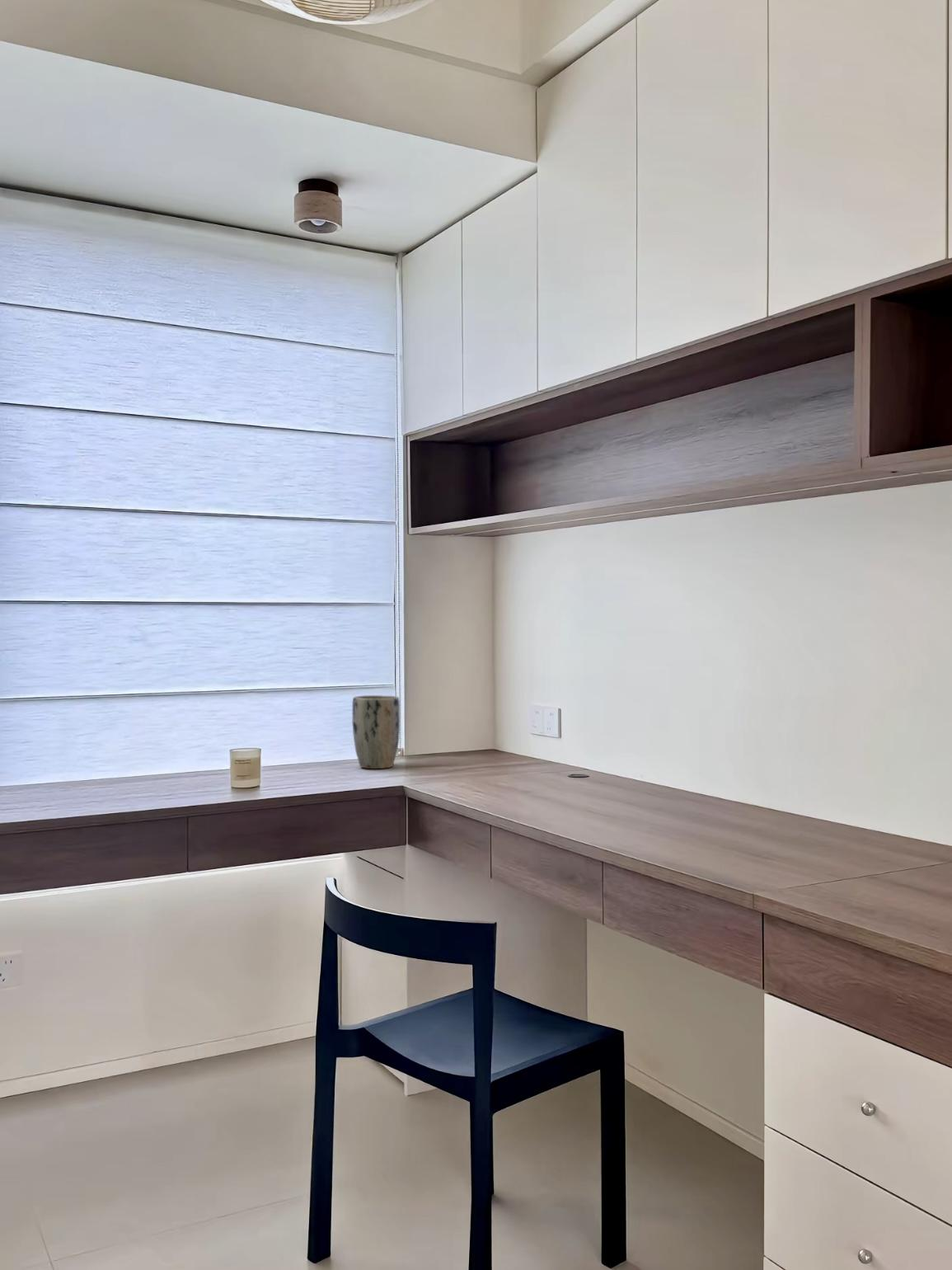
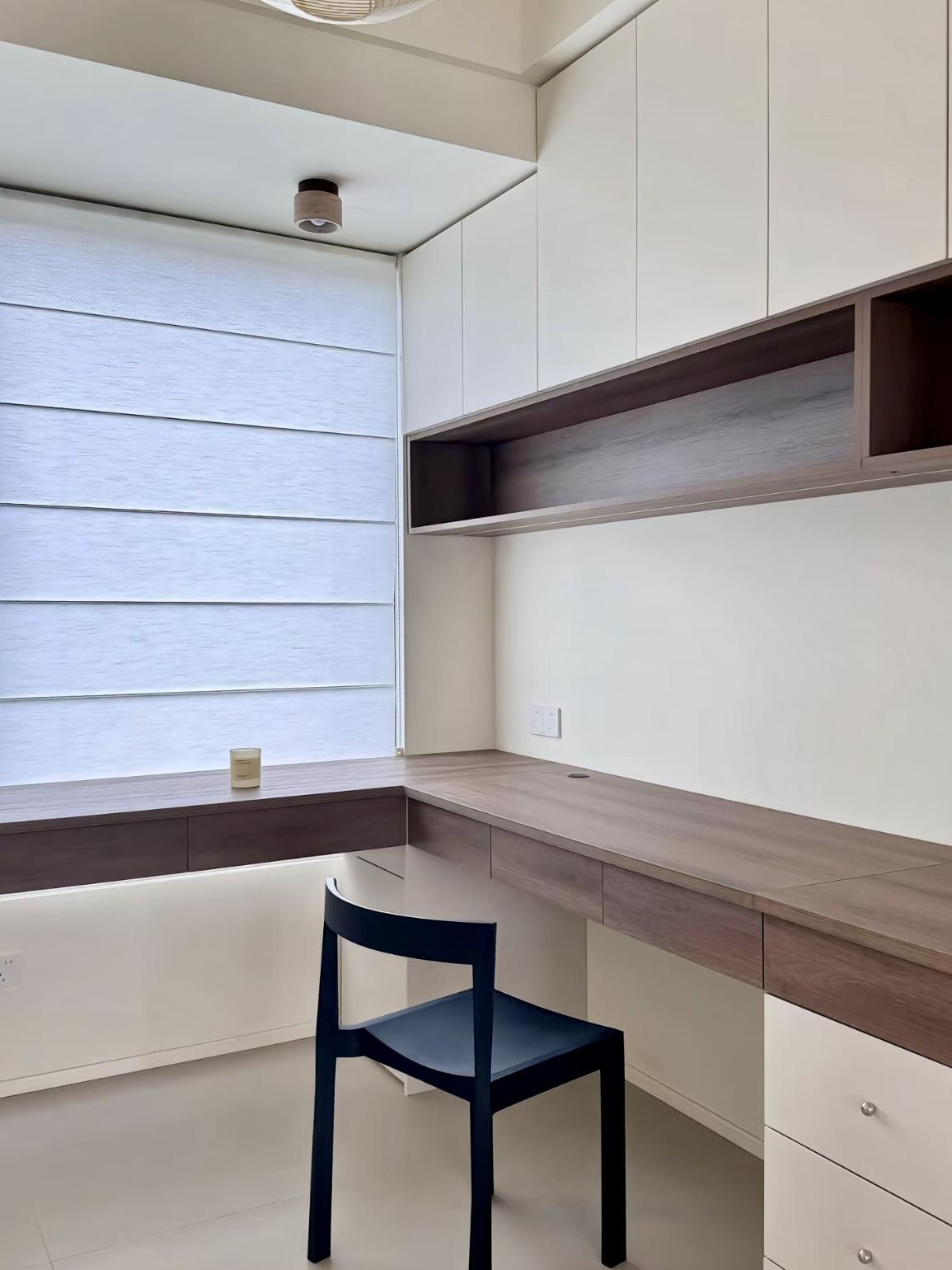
- plant pot (376, 731)
